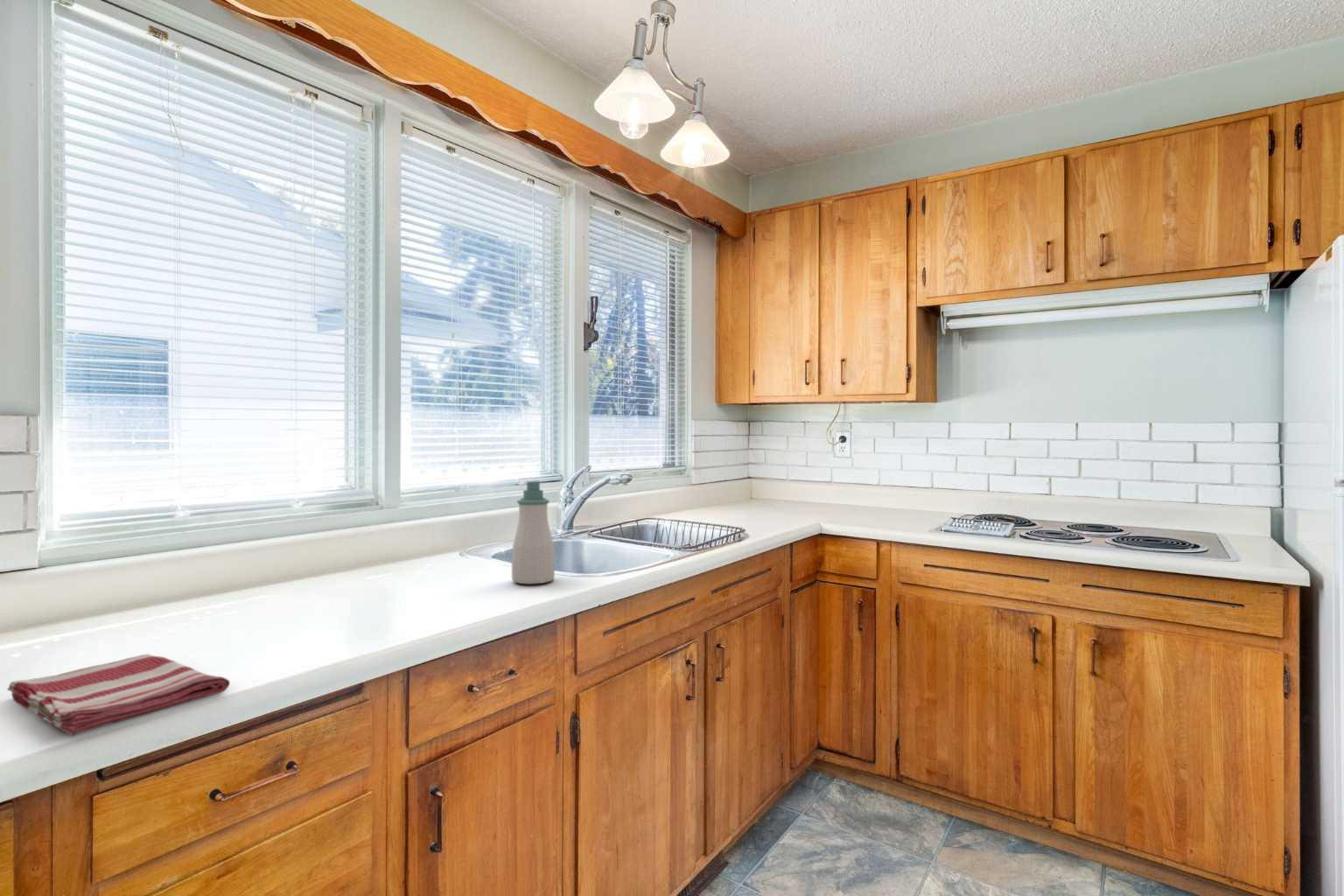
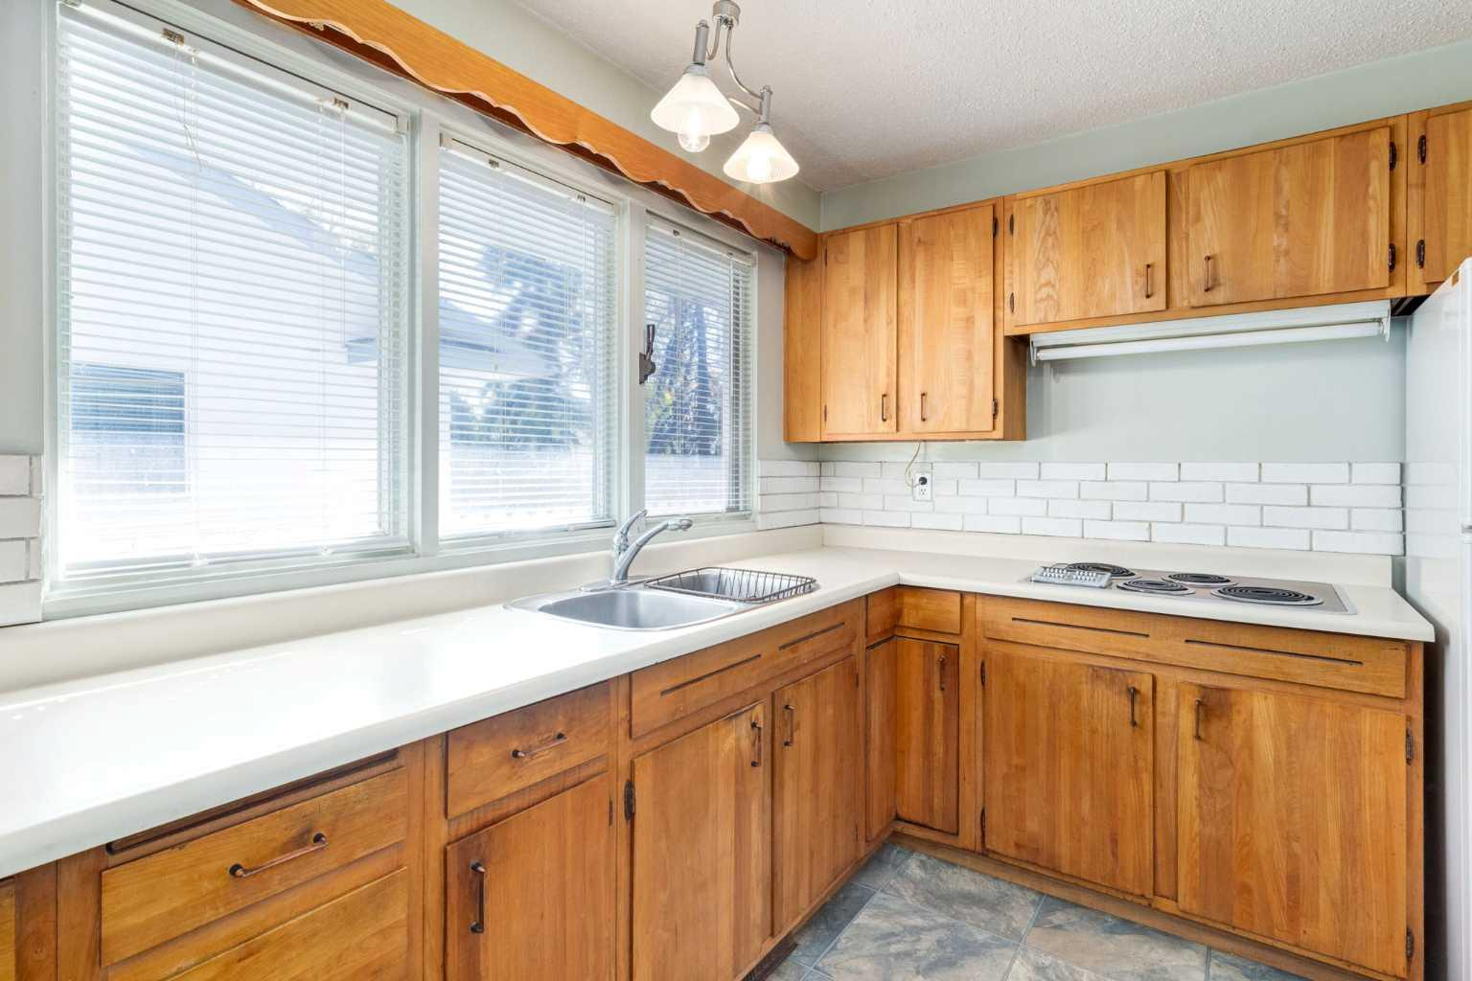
- dish towel (118, 685)
- soap bottle (533, 531)
